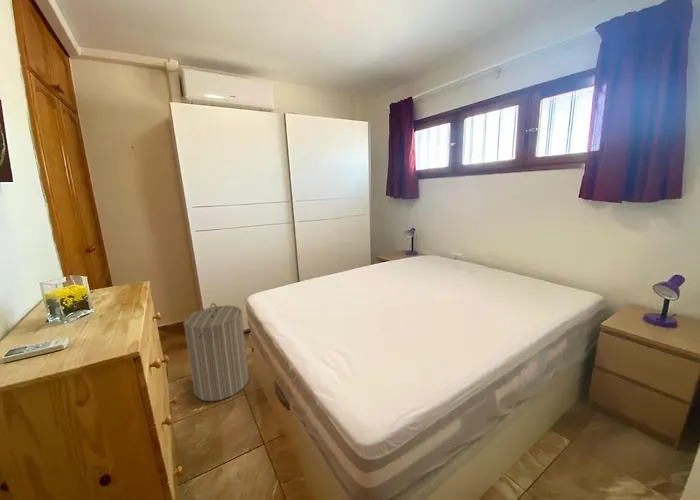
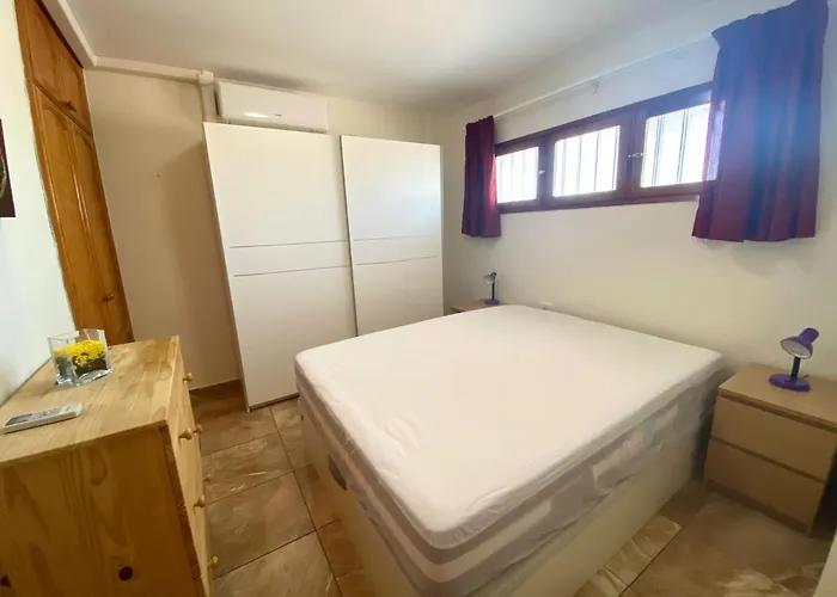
- laundry hamper (217, 345)
